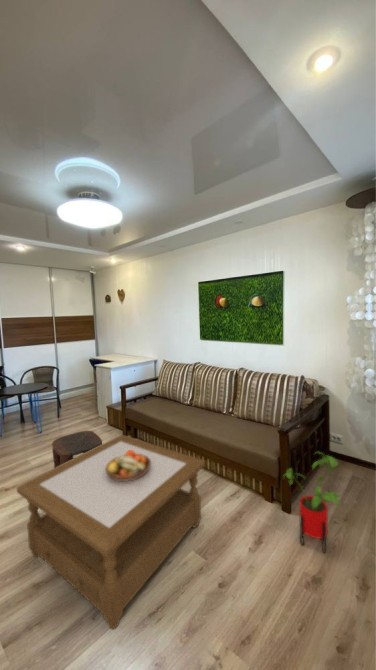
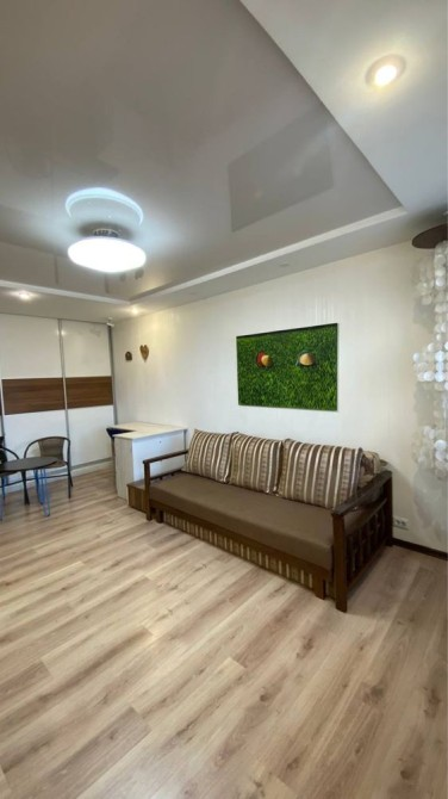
- coffee table (118, 506)
- stool (77, 454)
- house plant (317, 499)
- fruit bowl (128, 462)
